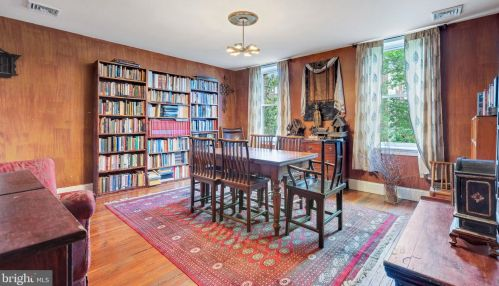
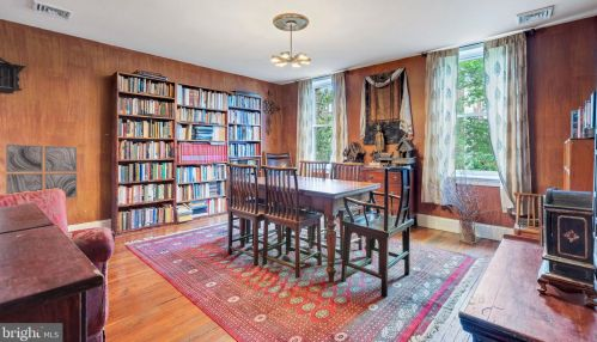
+ wall art (44, 171)
